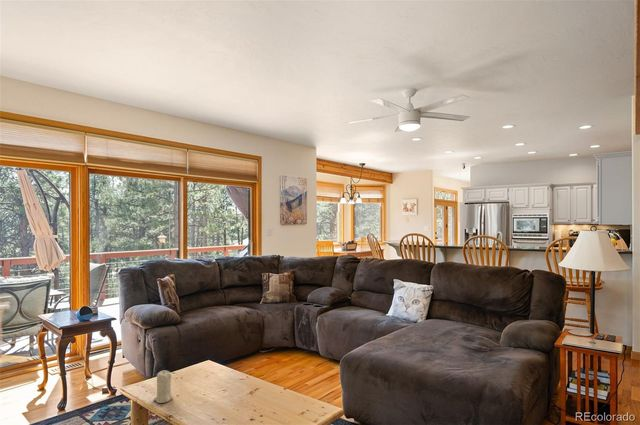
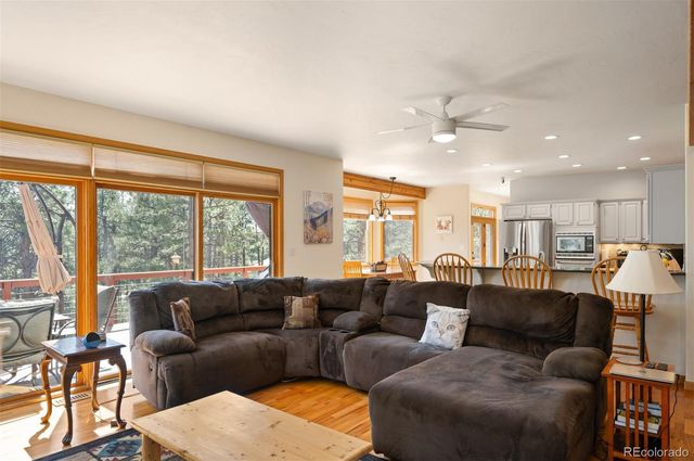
- candle (163, 385)
